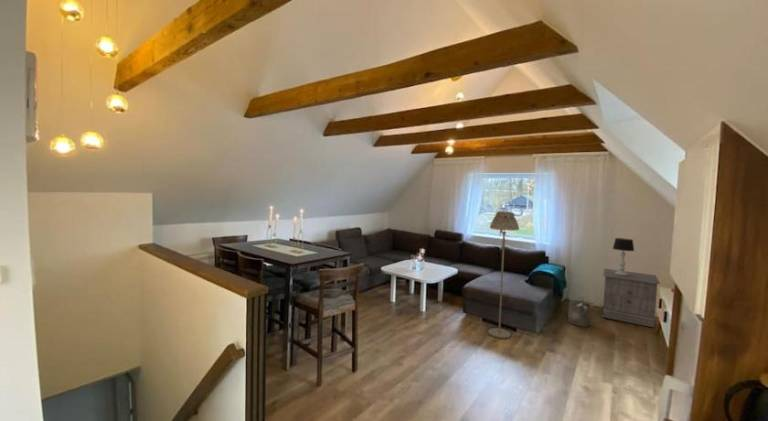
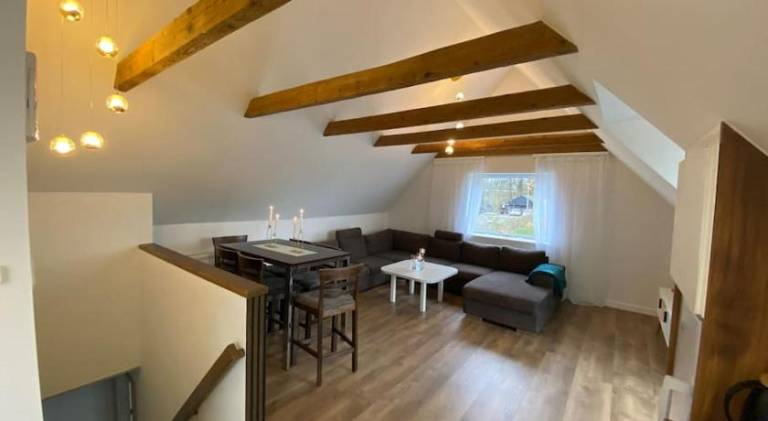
- nightstand (628, 296)
- table lamp (622, 257)
- floor lamp (501, 273)
- bucket (579, 310)
